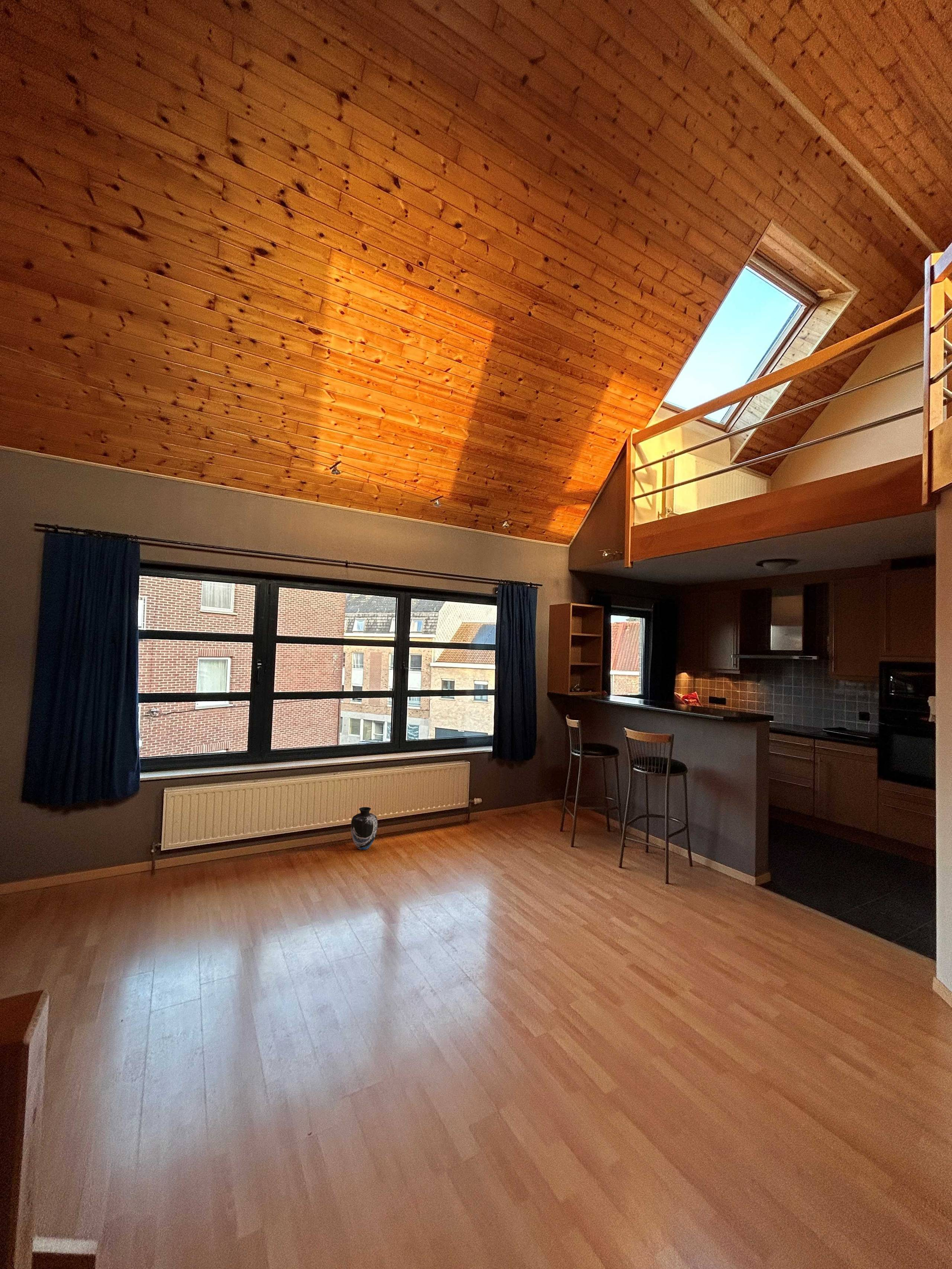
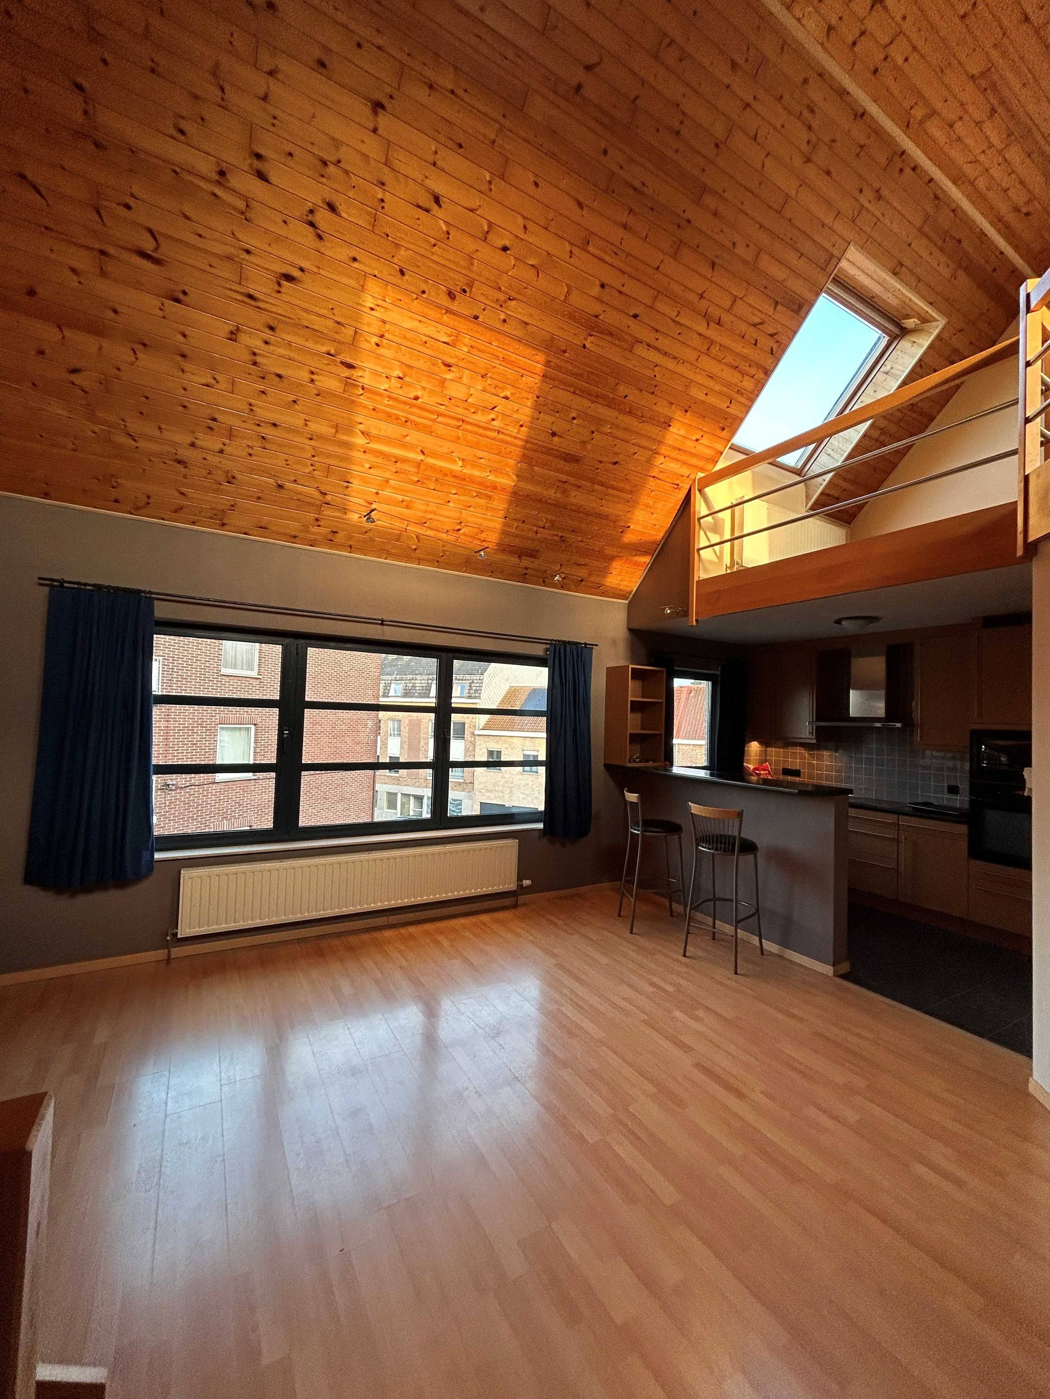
- vase (364, 828)
